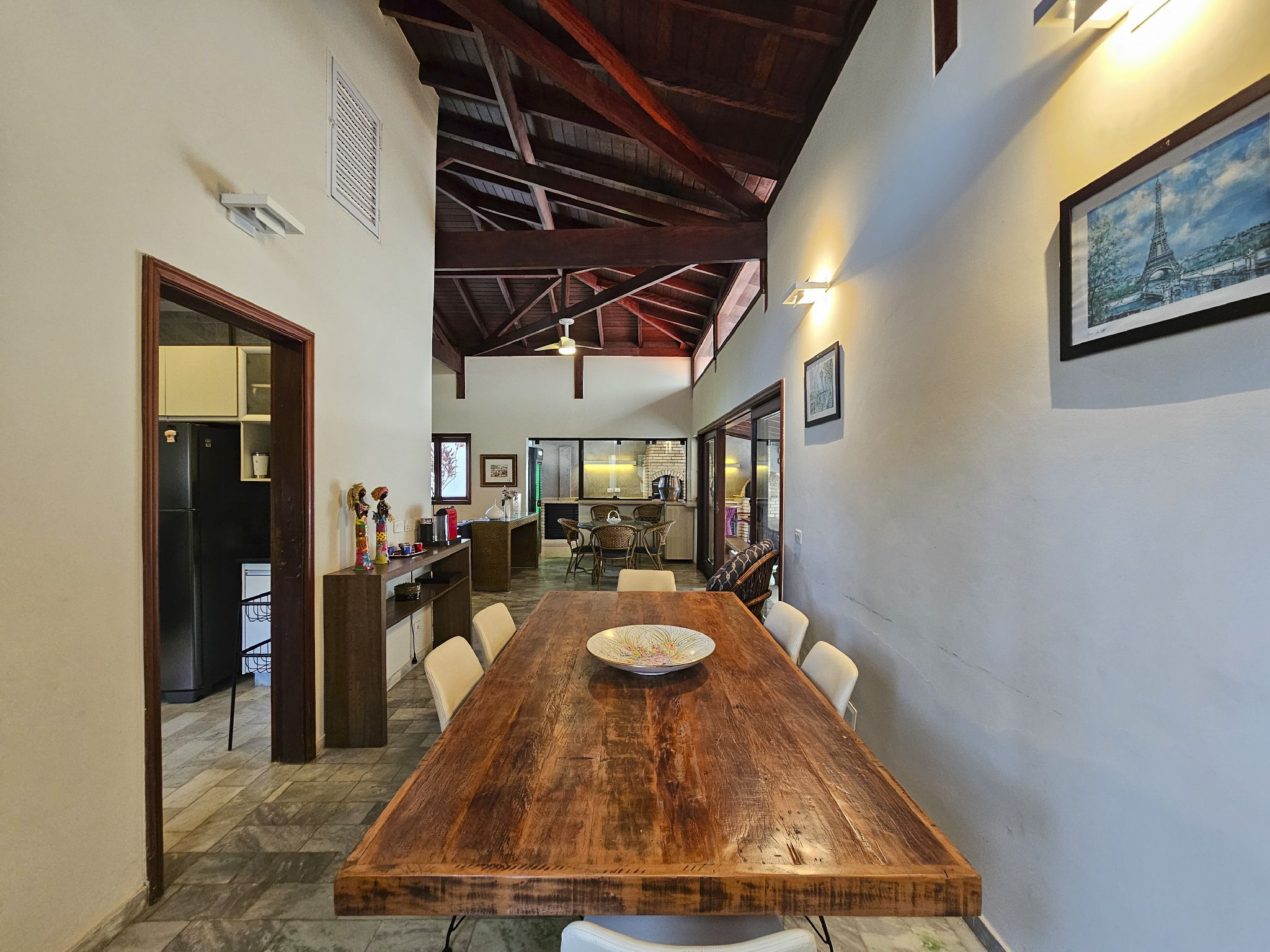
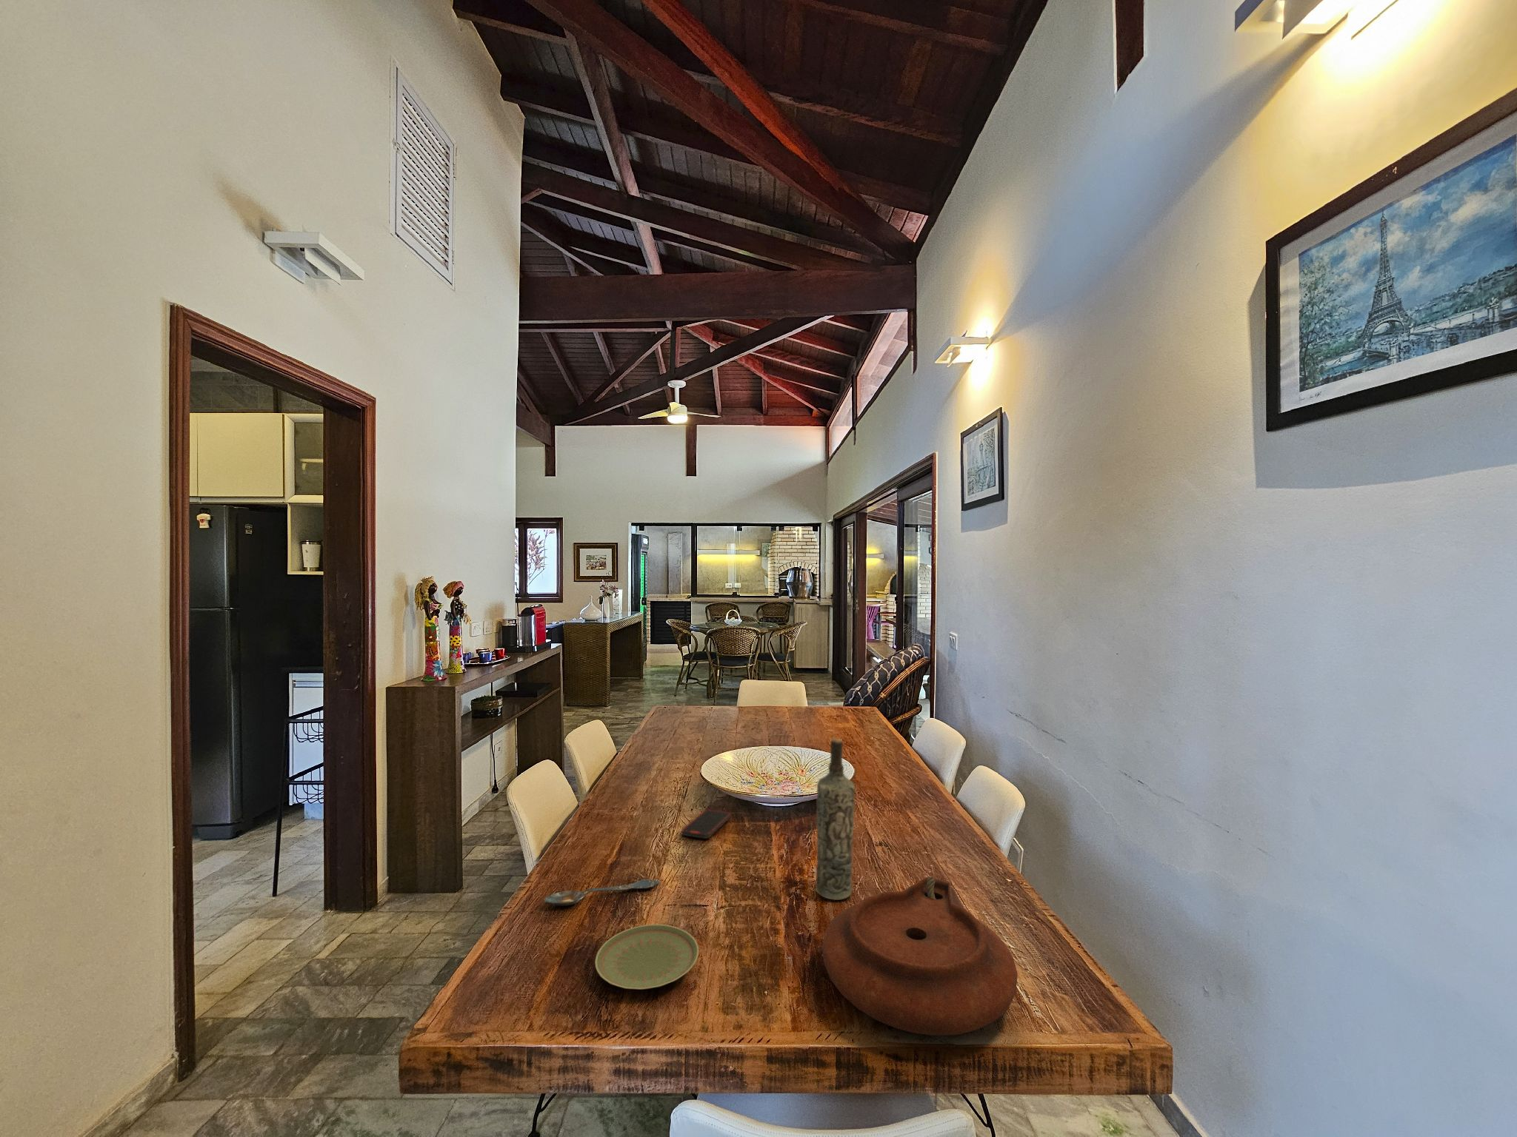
+ smartphone (707, 823)
+ plate (926, 949)
+ bottle (835, 815)
+ spoon (603, 891)
+ plate (647, 960)
